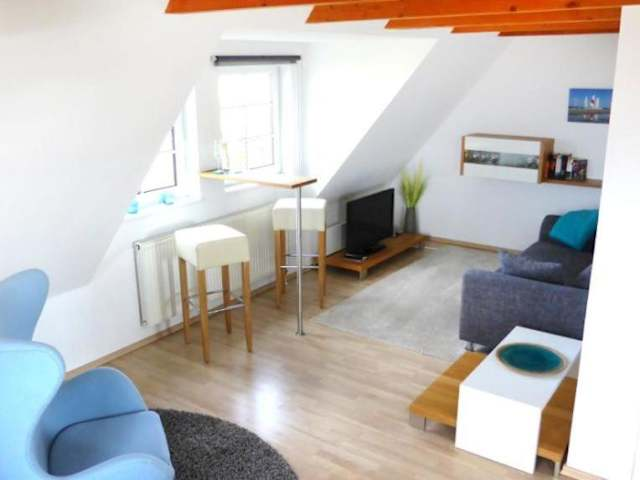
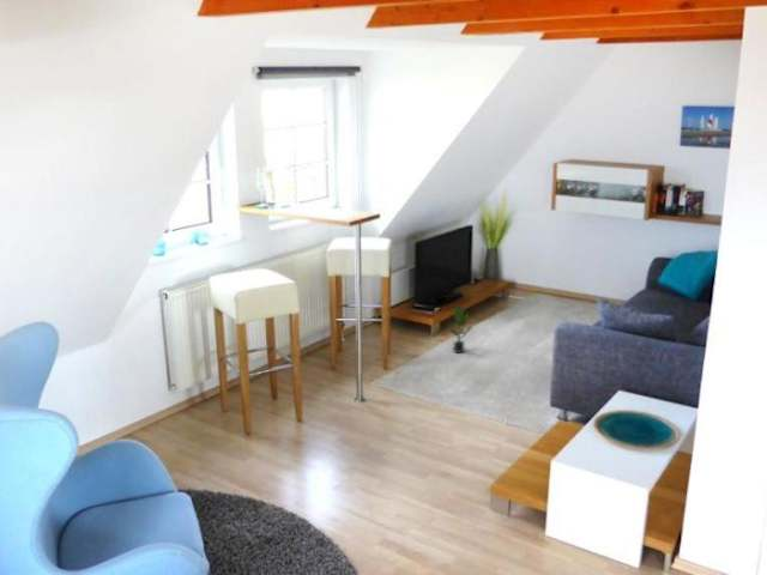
+ potted plant (458, 328)
